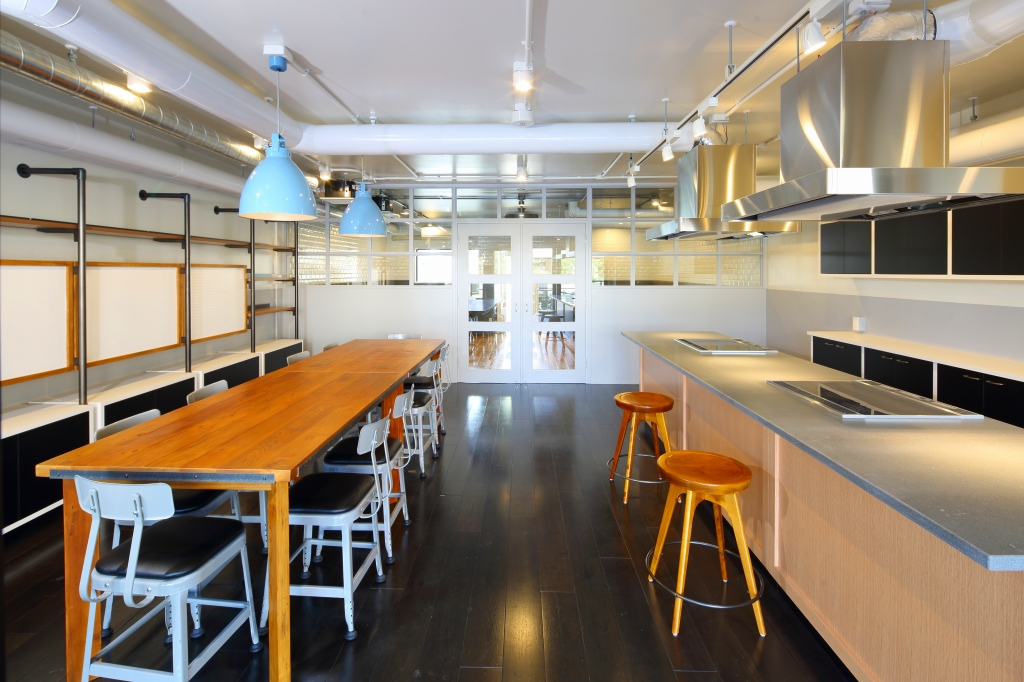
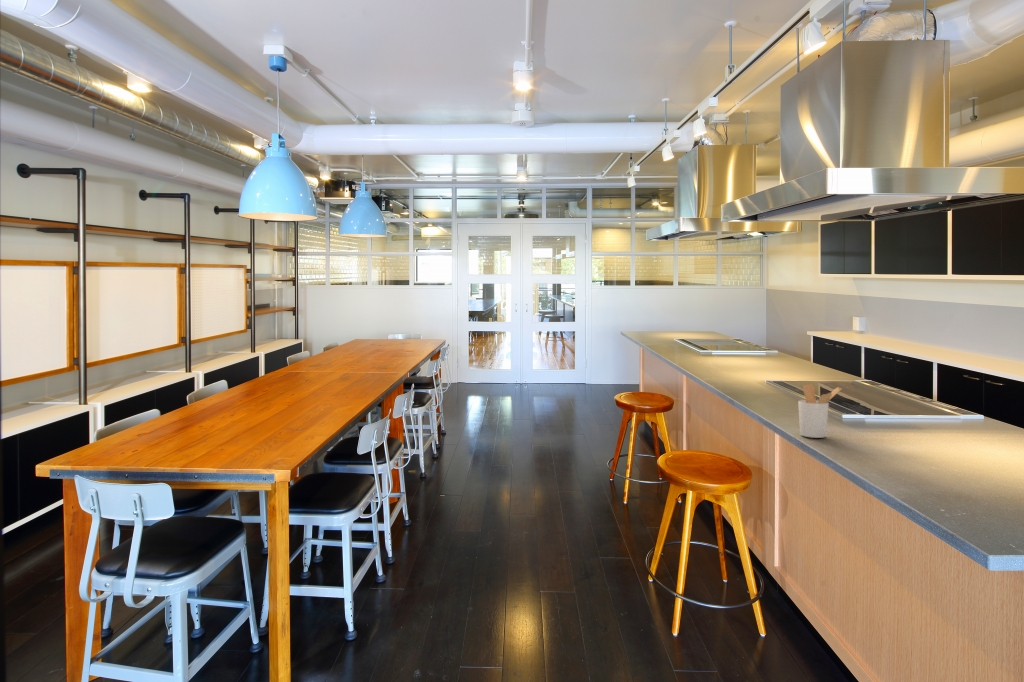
+ utensil holder (820, 410)
